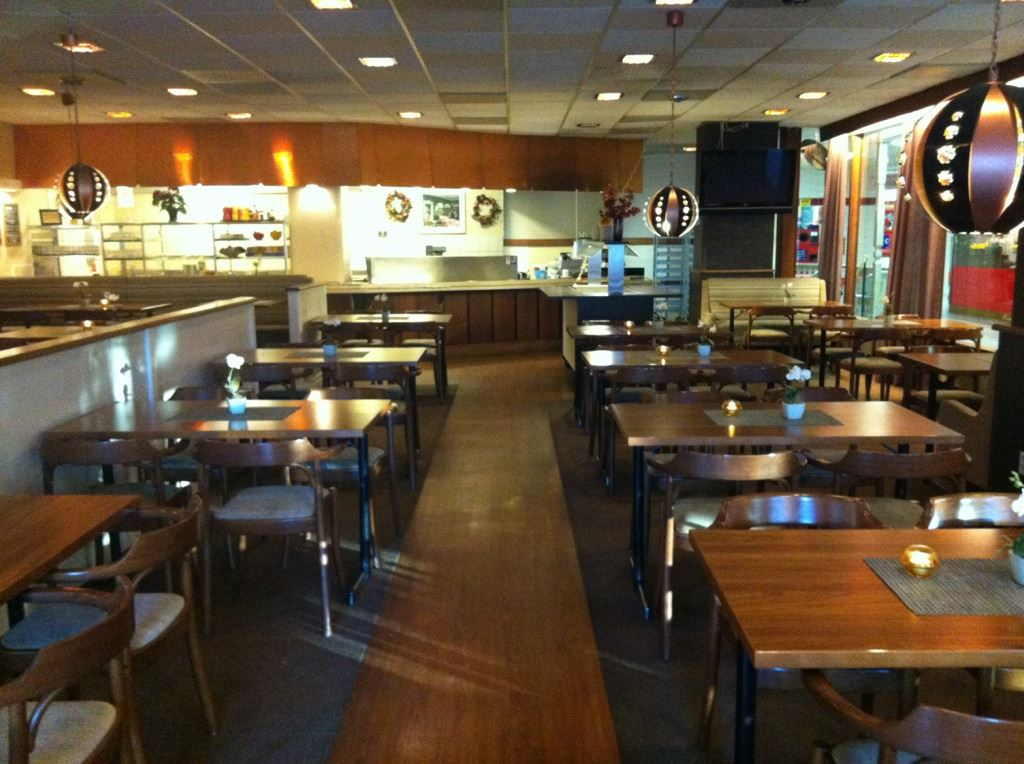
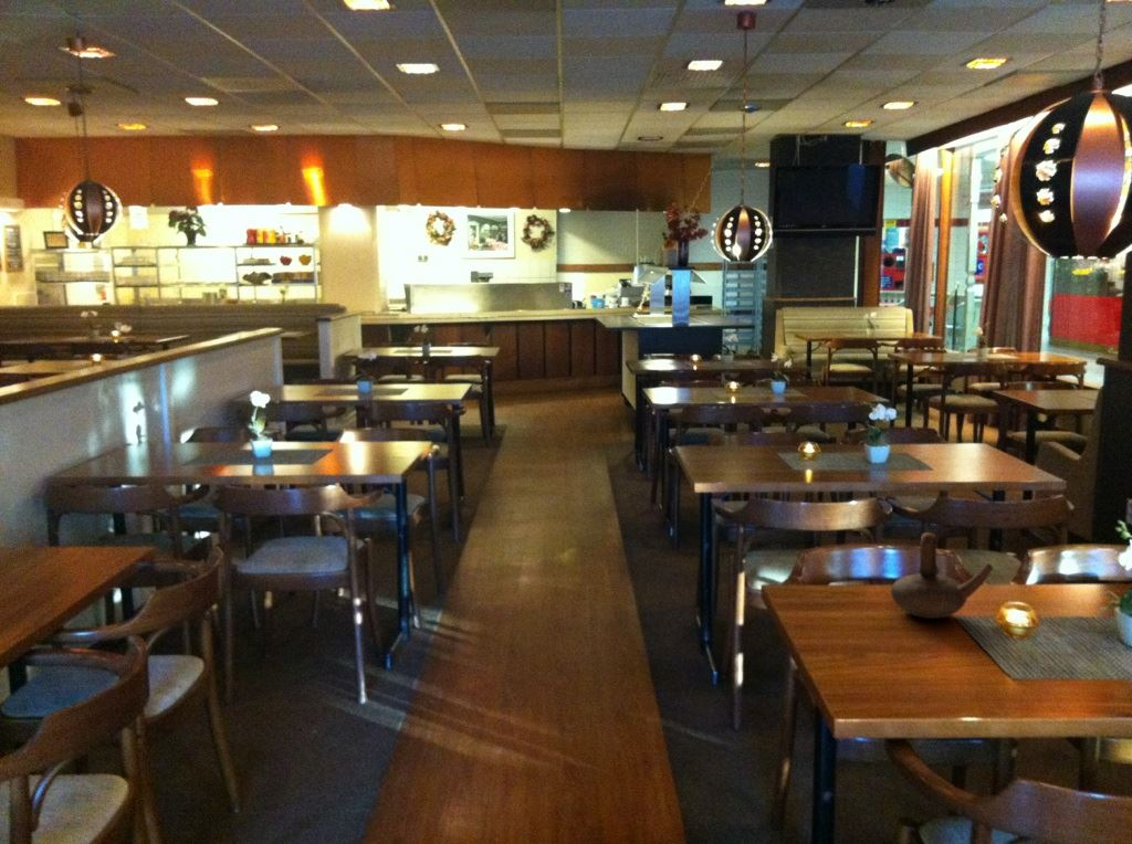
+ teapot (942, 576)
